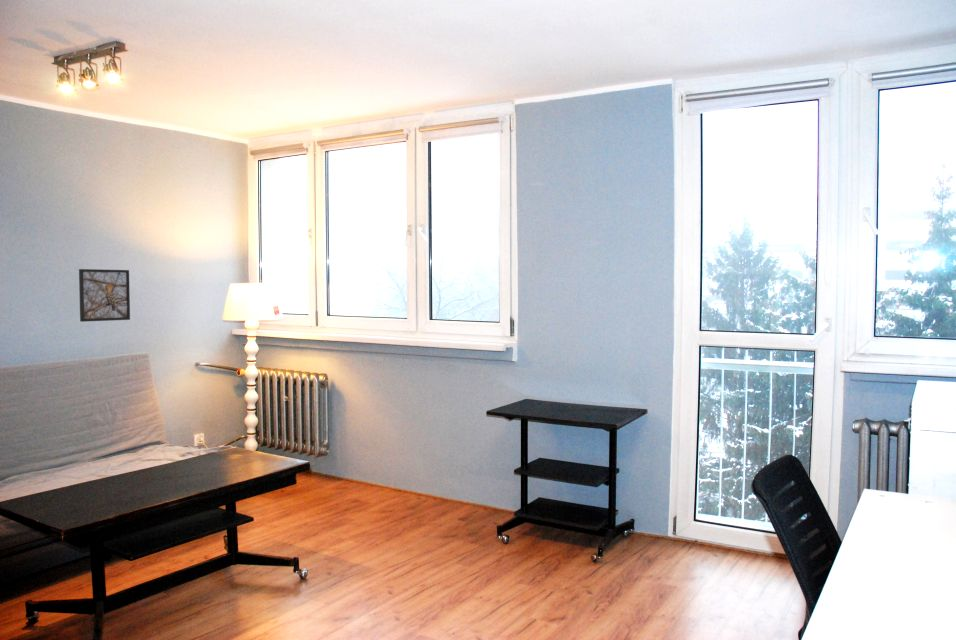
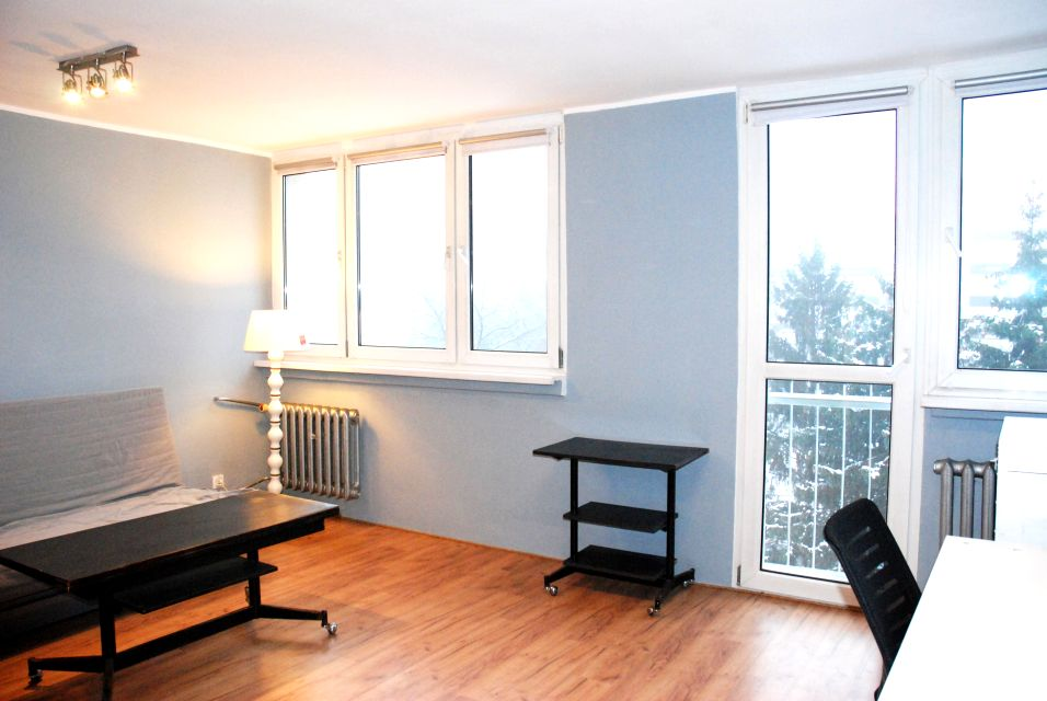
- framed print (105, 295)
